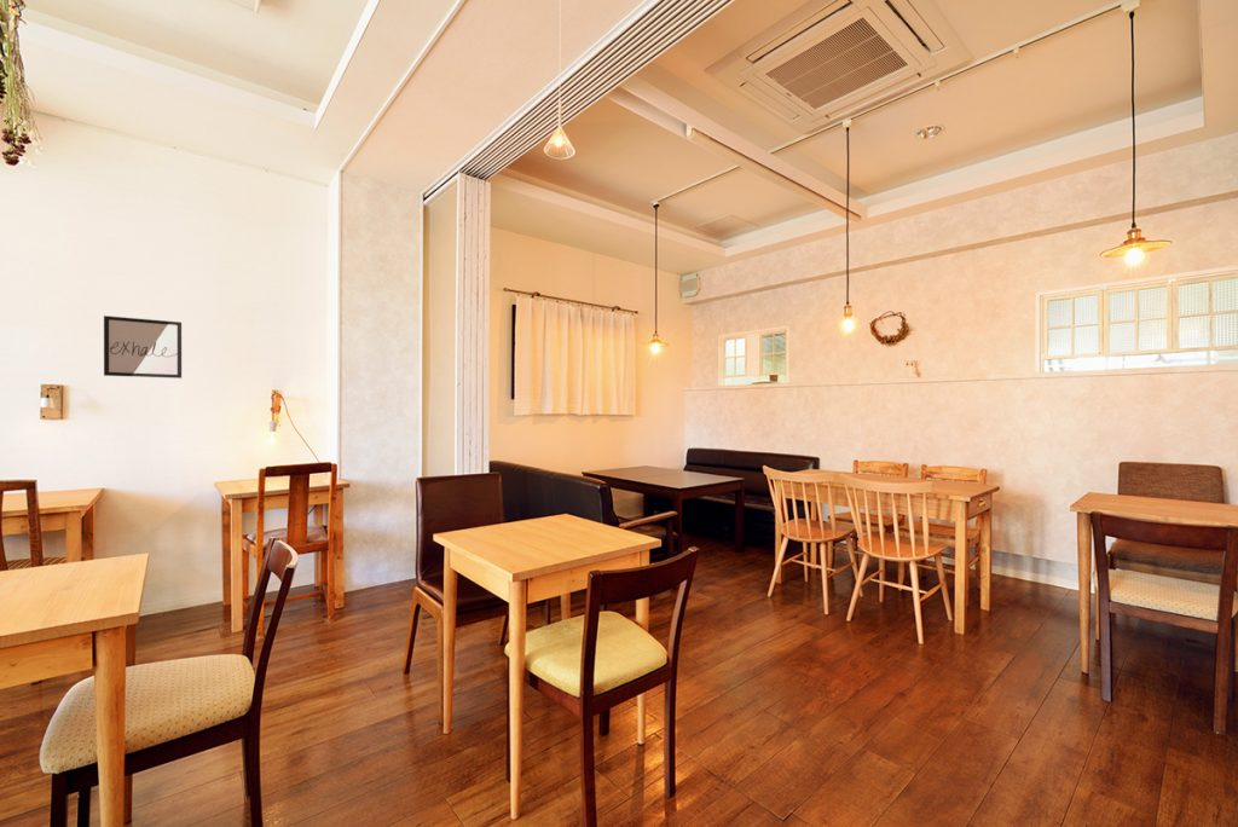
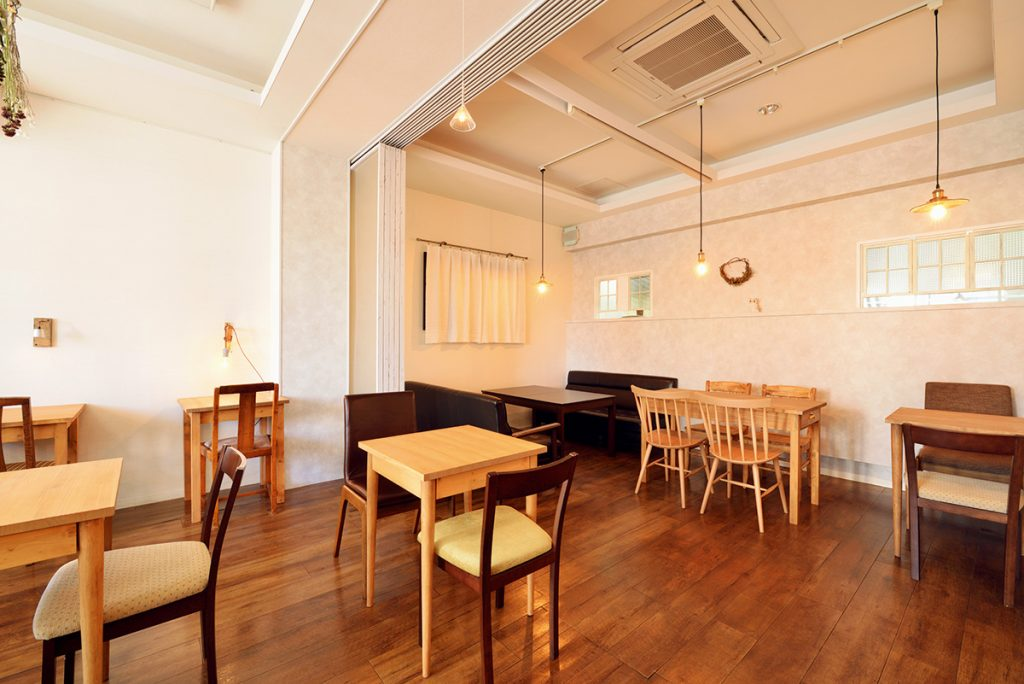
- wall art (144, 347)
